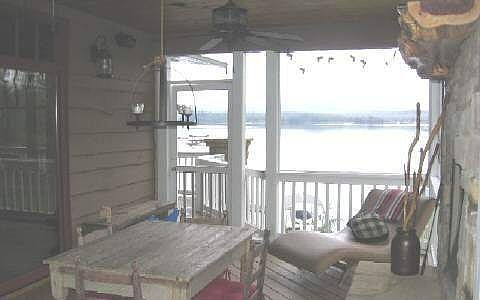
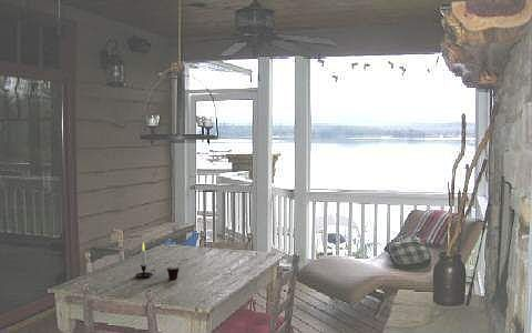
+ candle (144, 259)
+ cup (177, 268)
